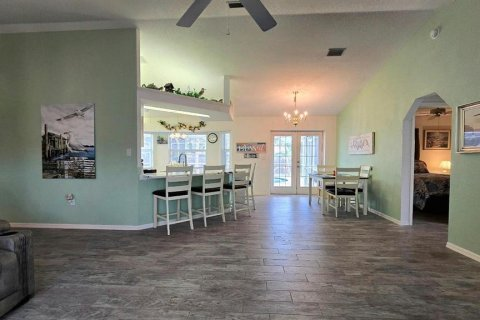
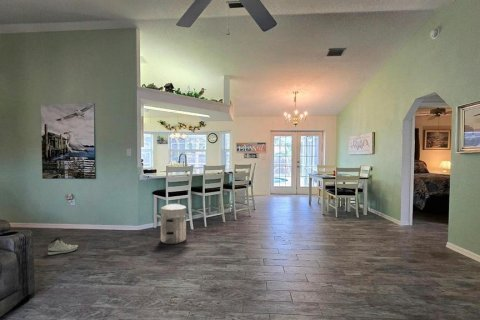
+ sneaker (63, 244)
+ waste bin (173, 221)
